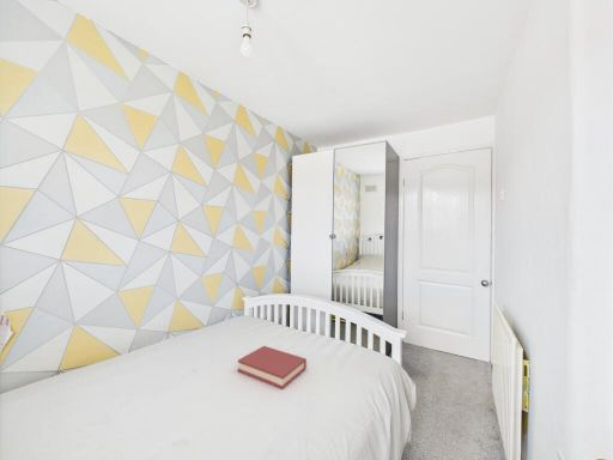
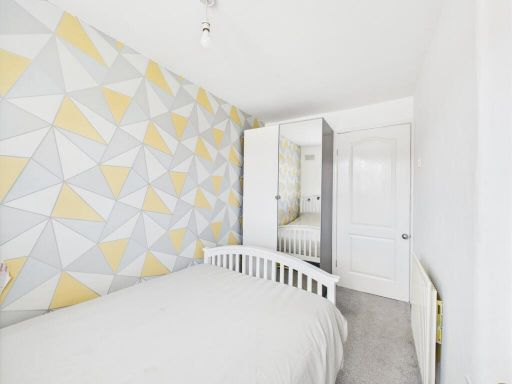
- hardback book (272, 364)
